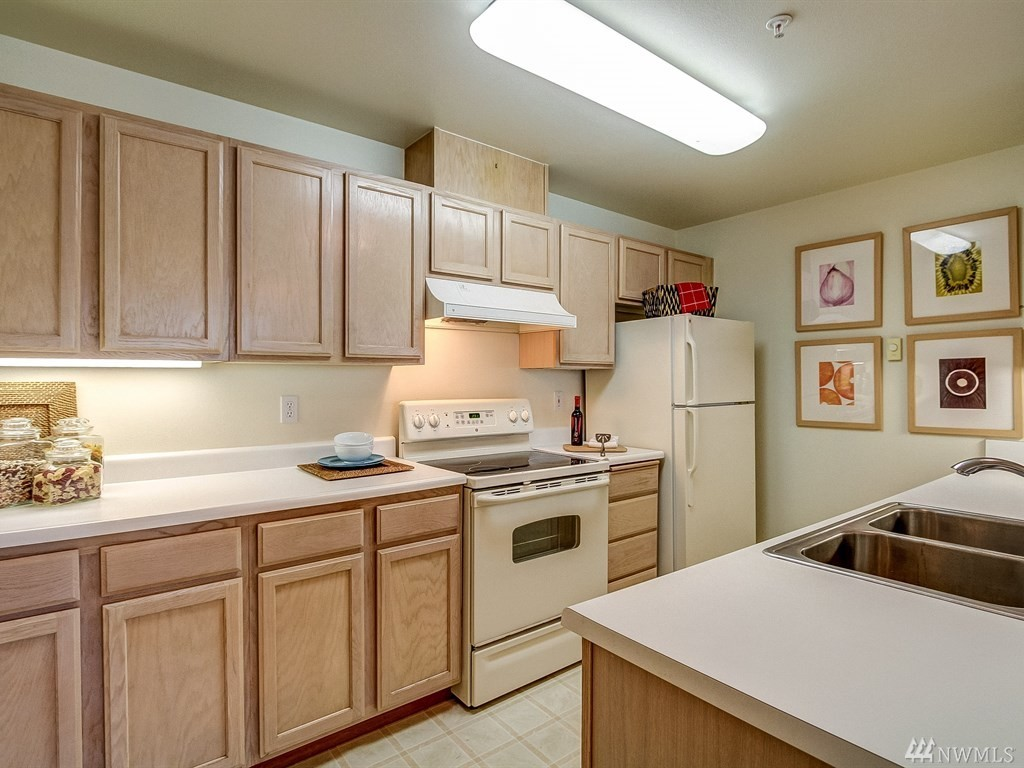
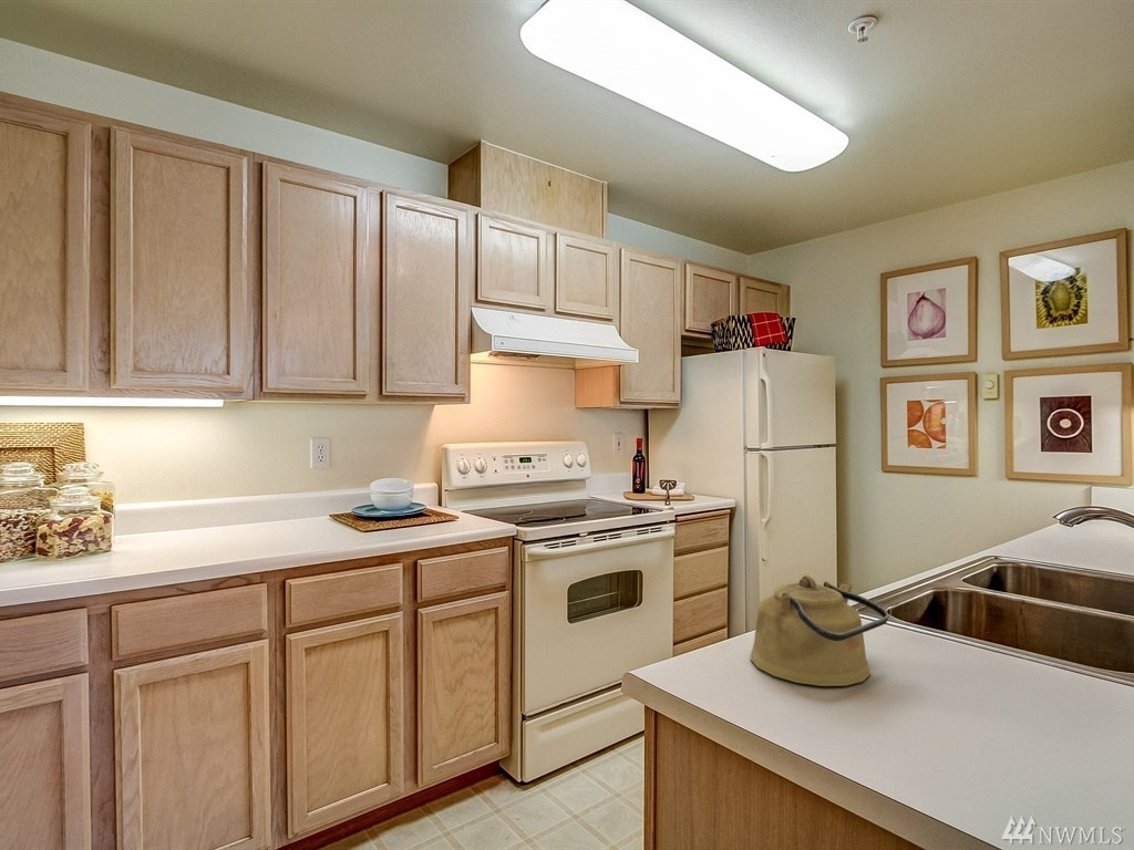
+ kettle (816, 616)
